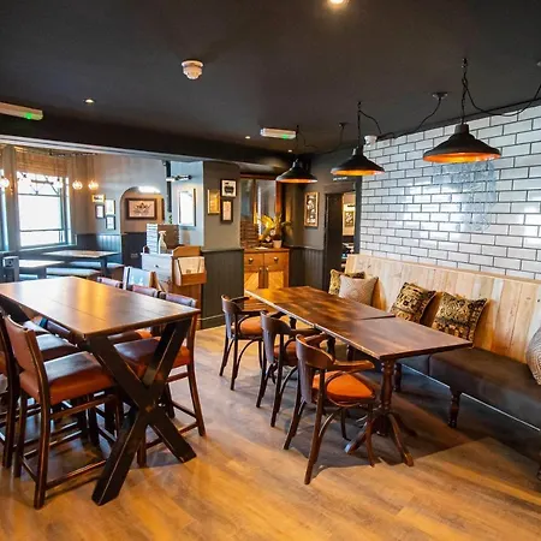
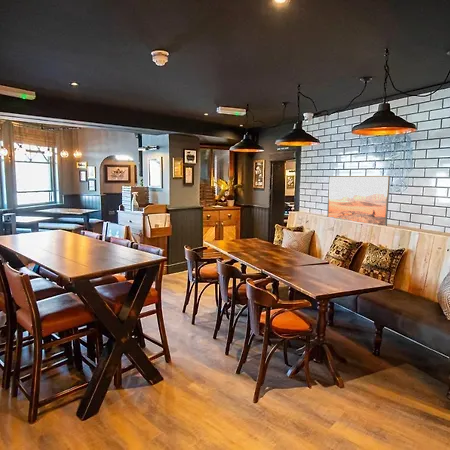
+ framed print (355, 200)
